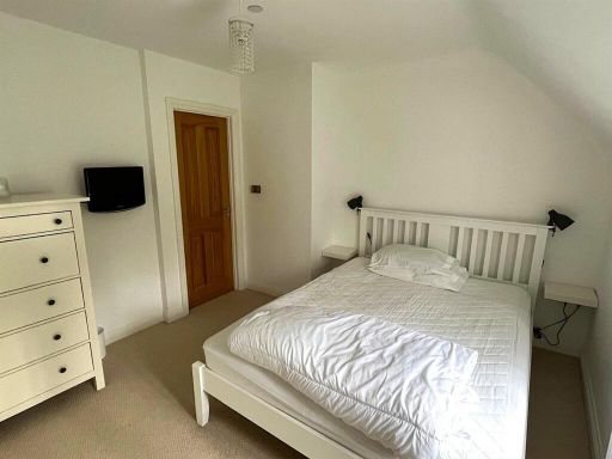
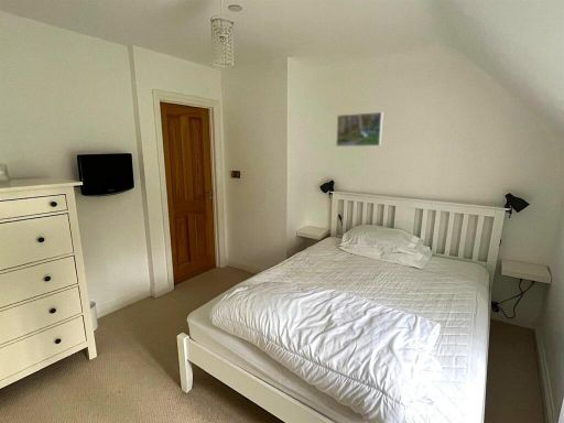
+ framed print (358, 130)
